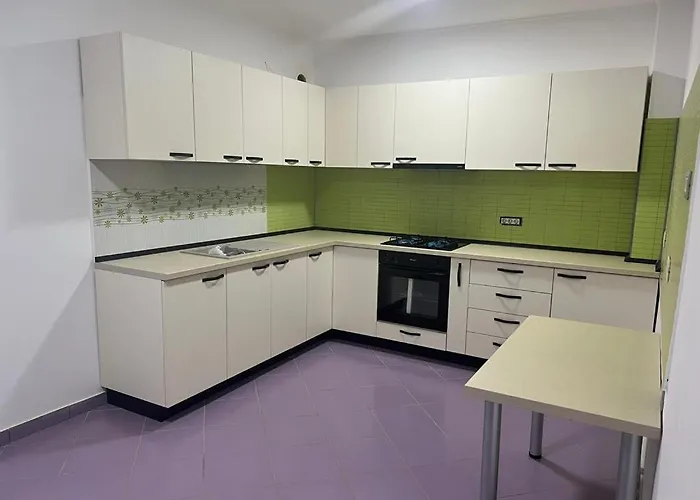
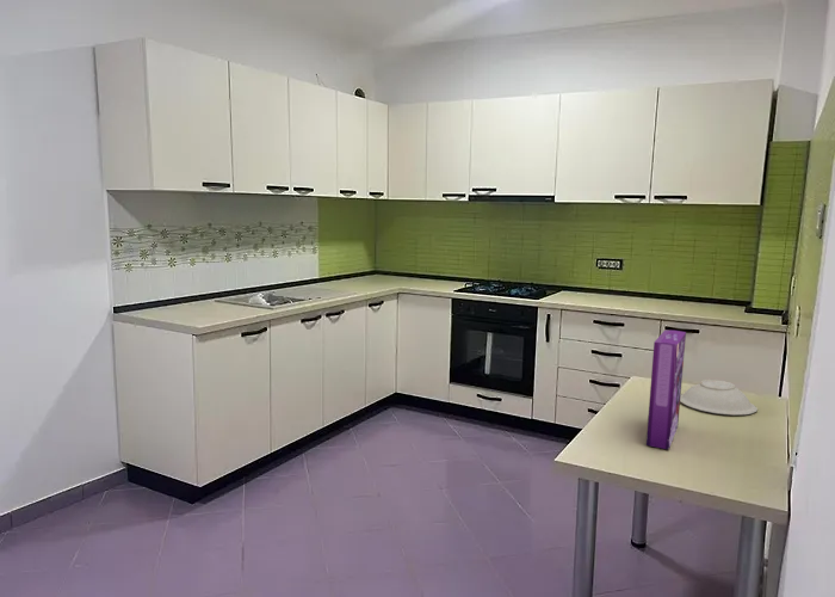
+ cereal box (666, 386)
+ bowl (717, 393)
